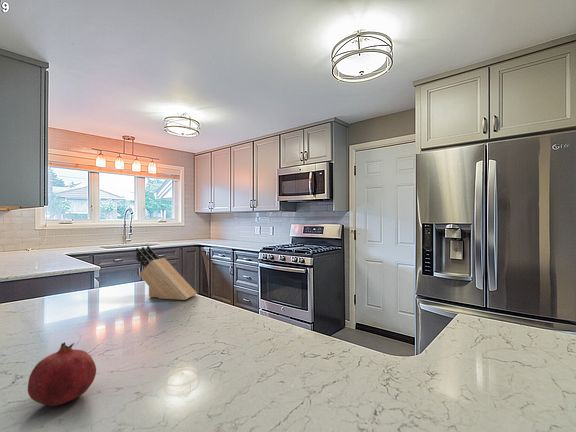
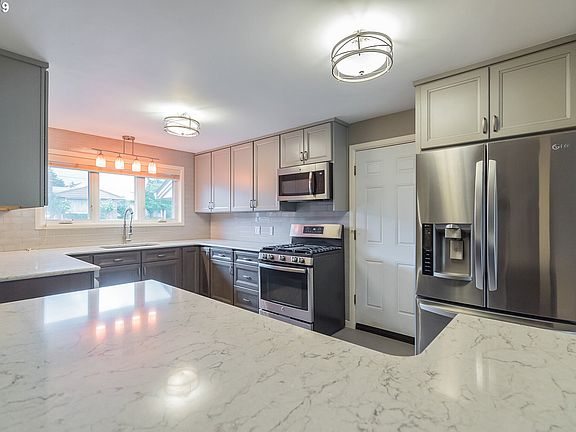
- knife block (164, 271)
- fruit (63, 371)
